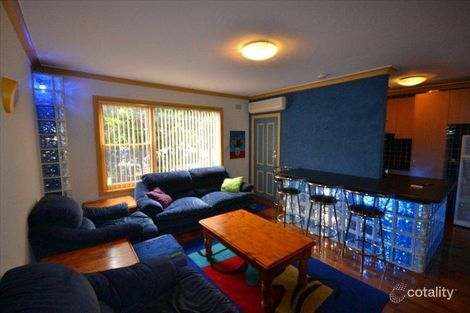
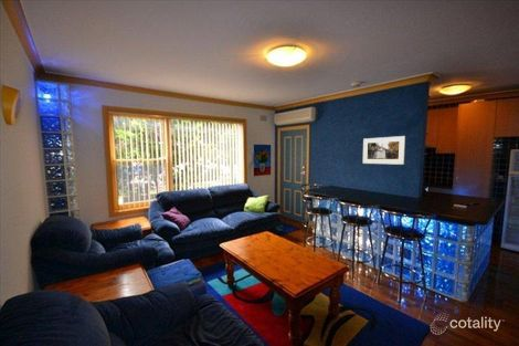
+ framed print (382, 150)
